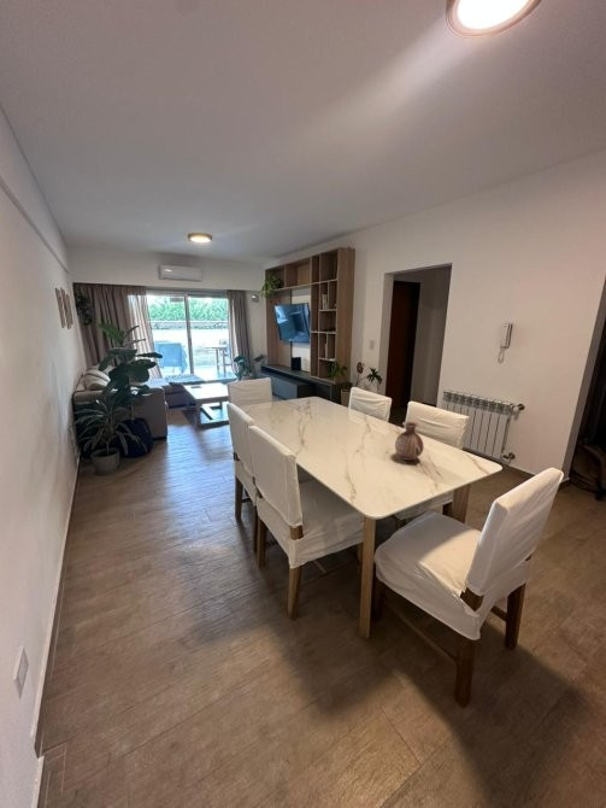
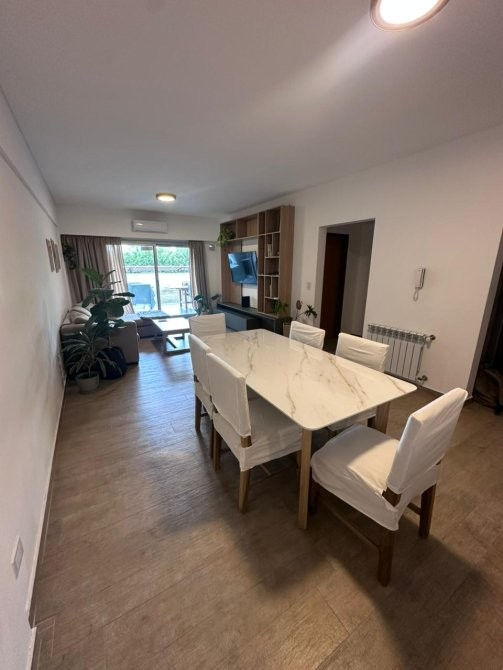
- vase (408, 441)
